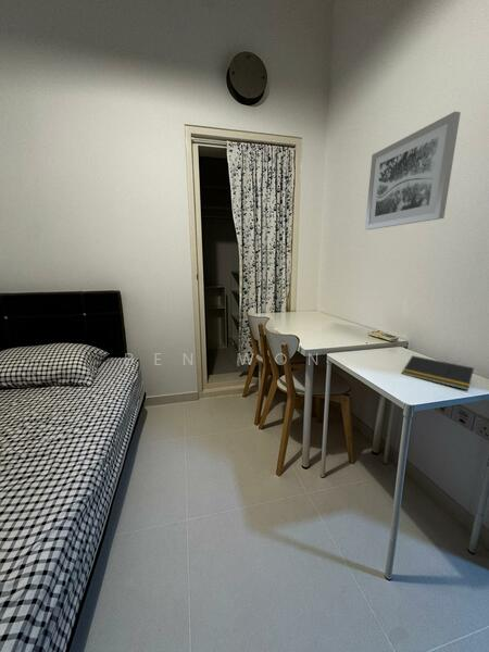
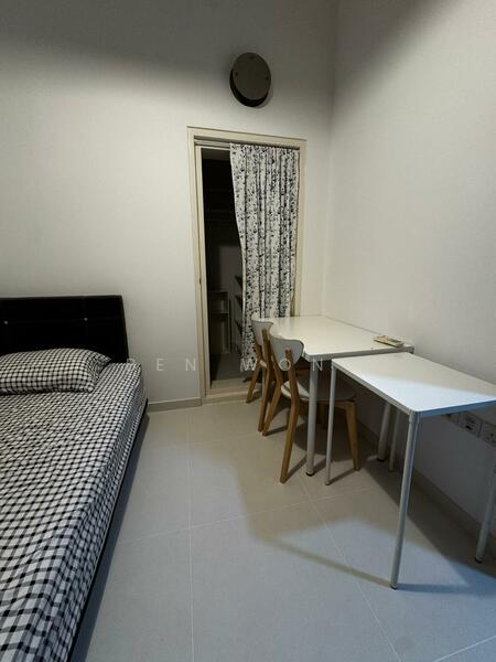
- wall art (403, 181)
- notepad (437, 371)
